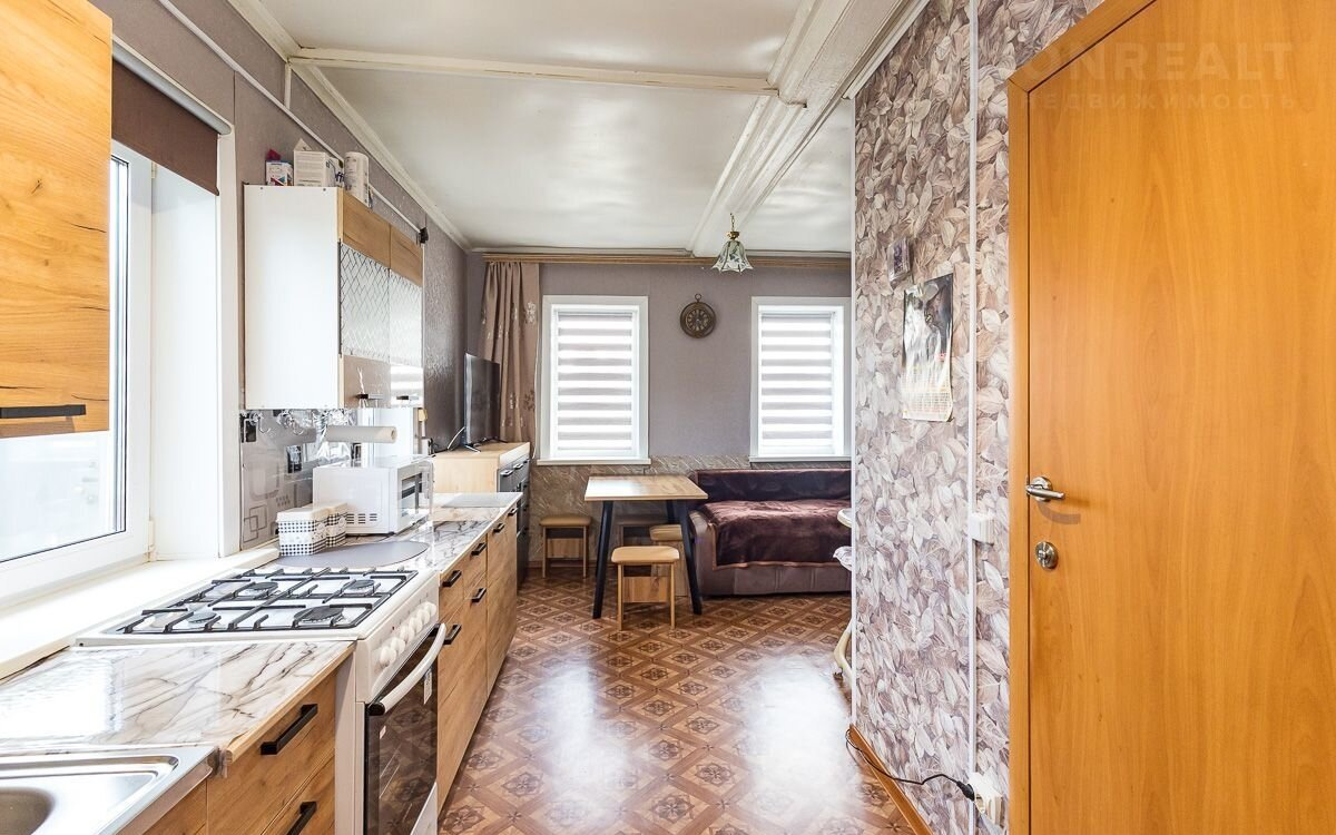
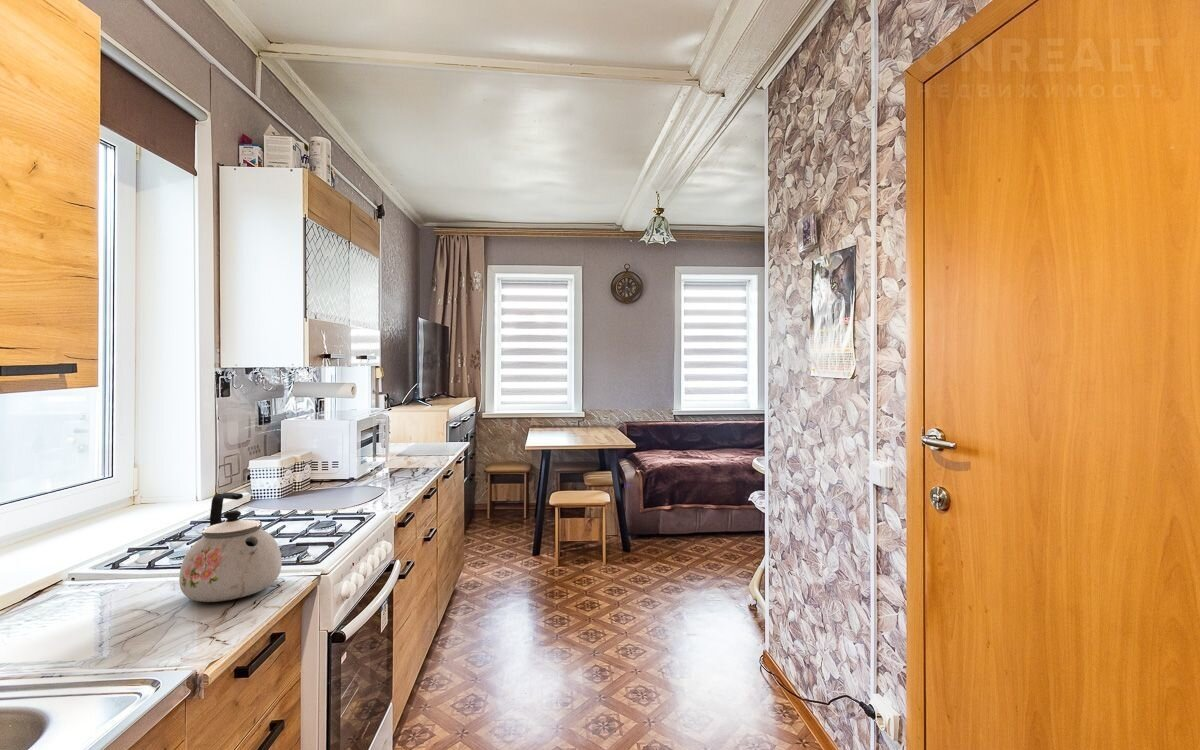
+ kettle (233, 542)
